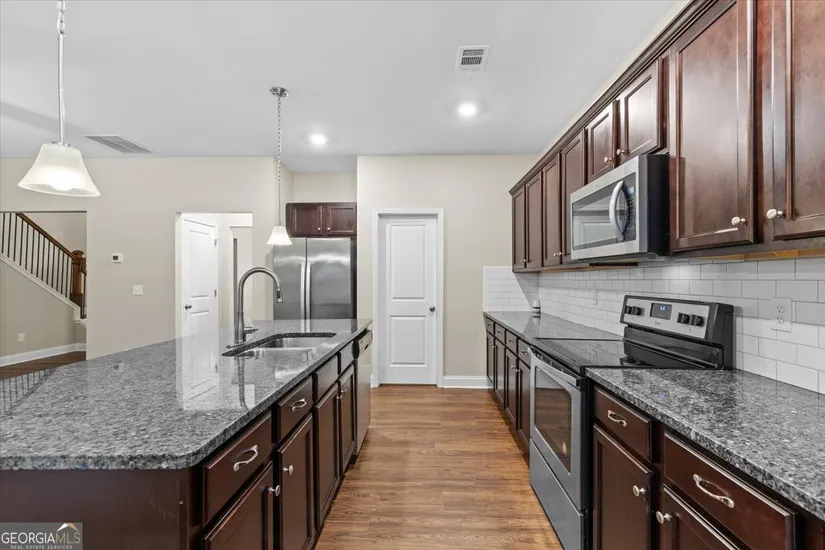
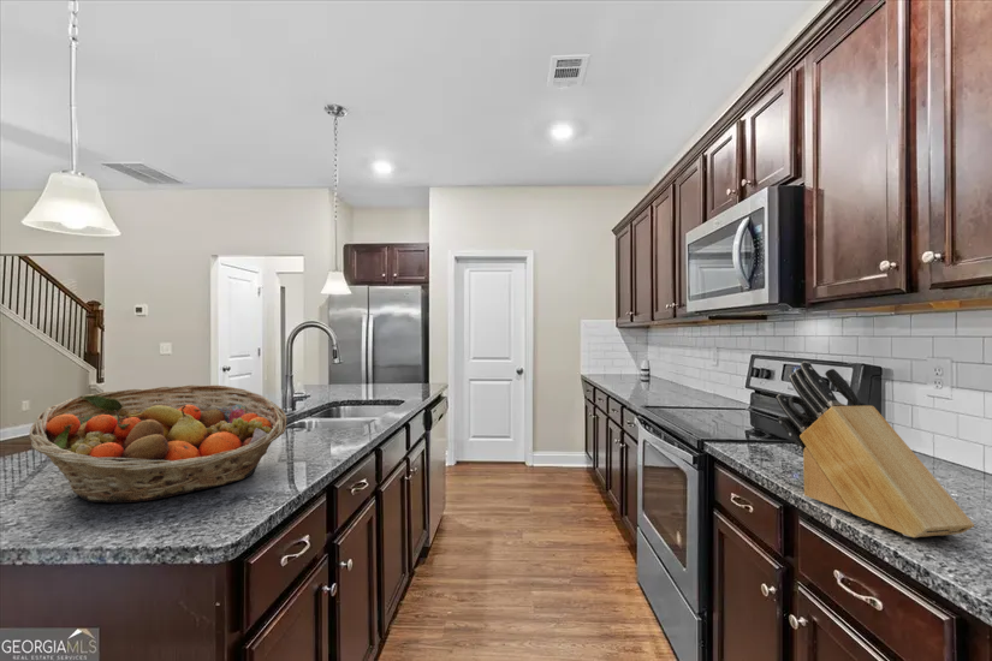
+ knife block (857, 435)
+ fruit basket (173, 435)
